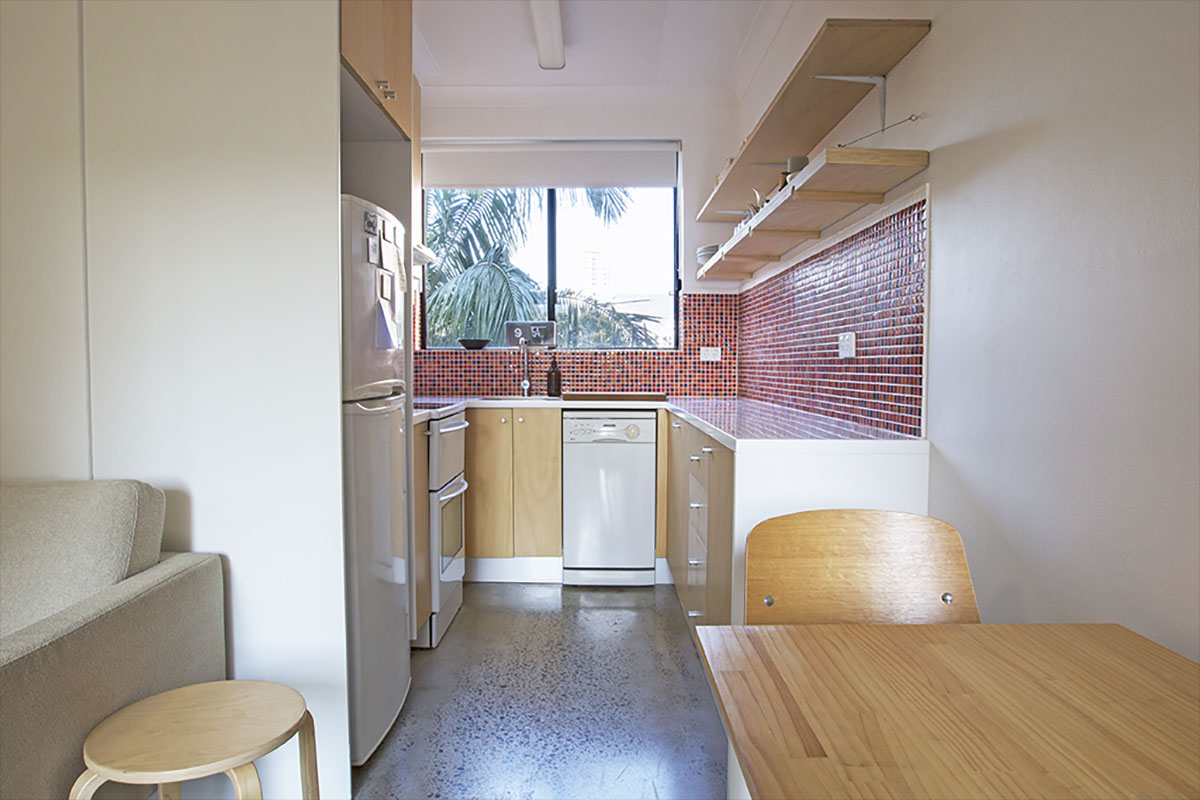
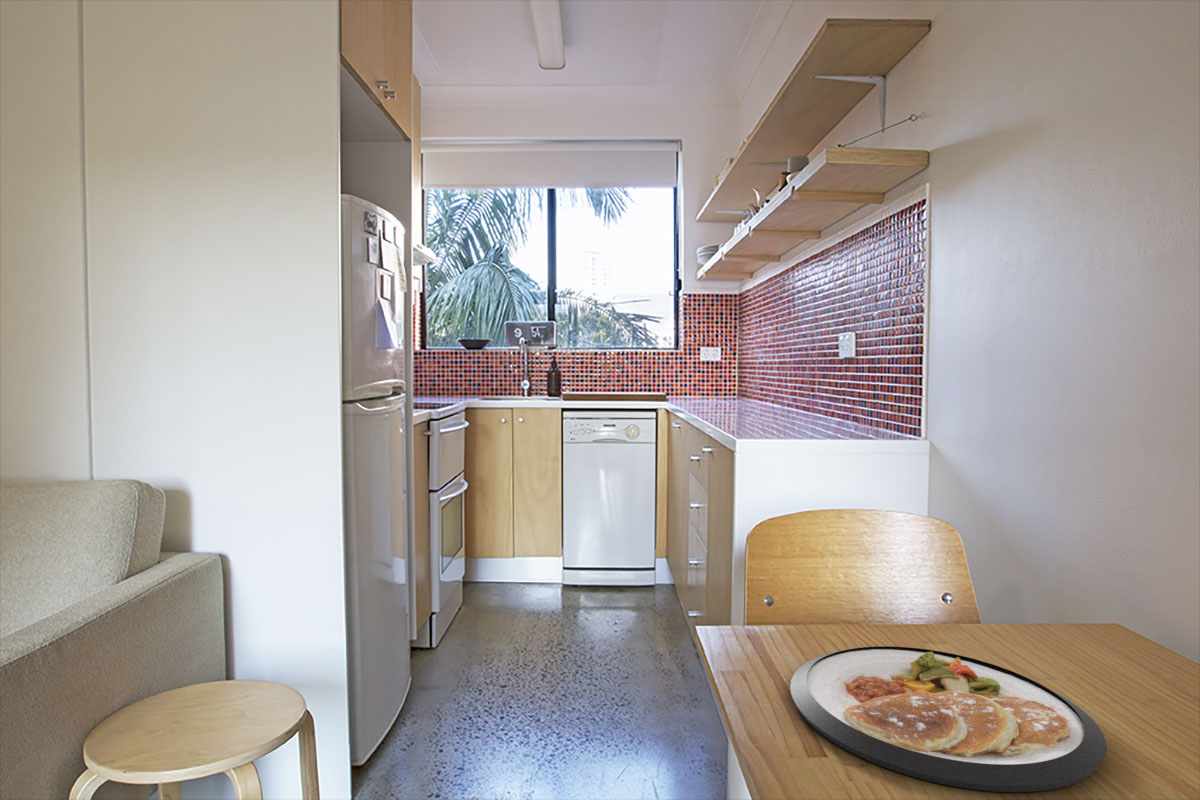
+ dish (934, 697)
